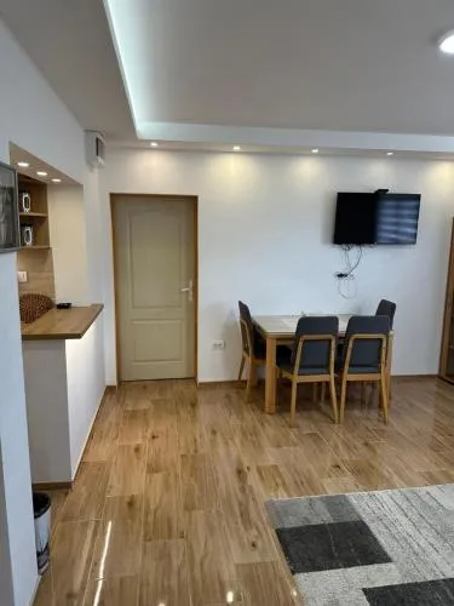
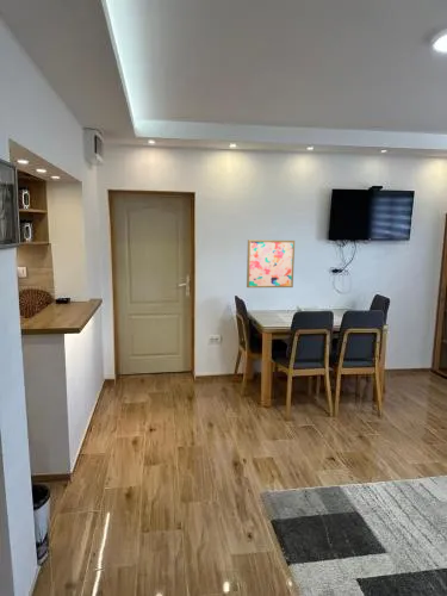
+ wall art (271, 263)
